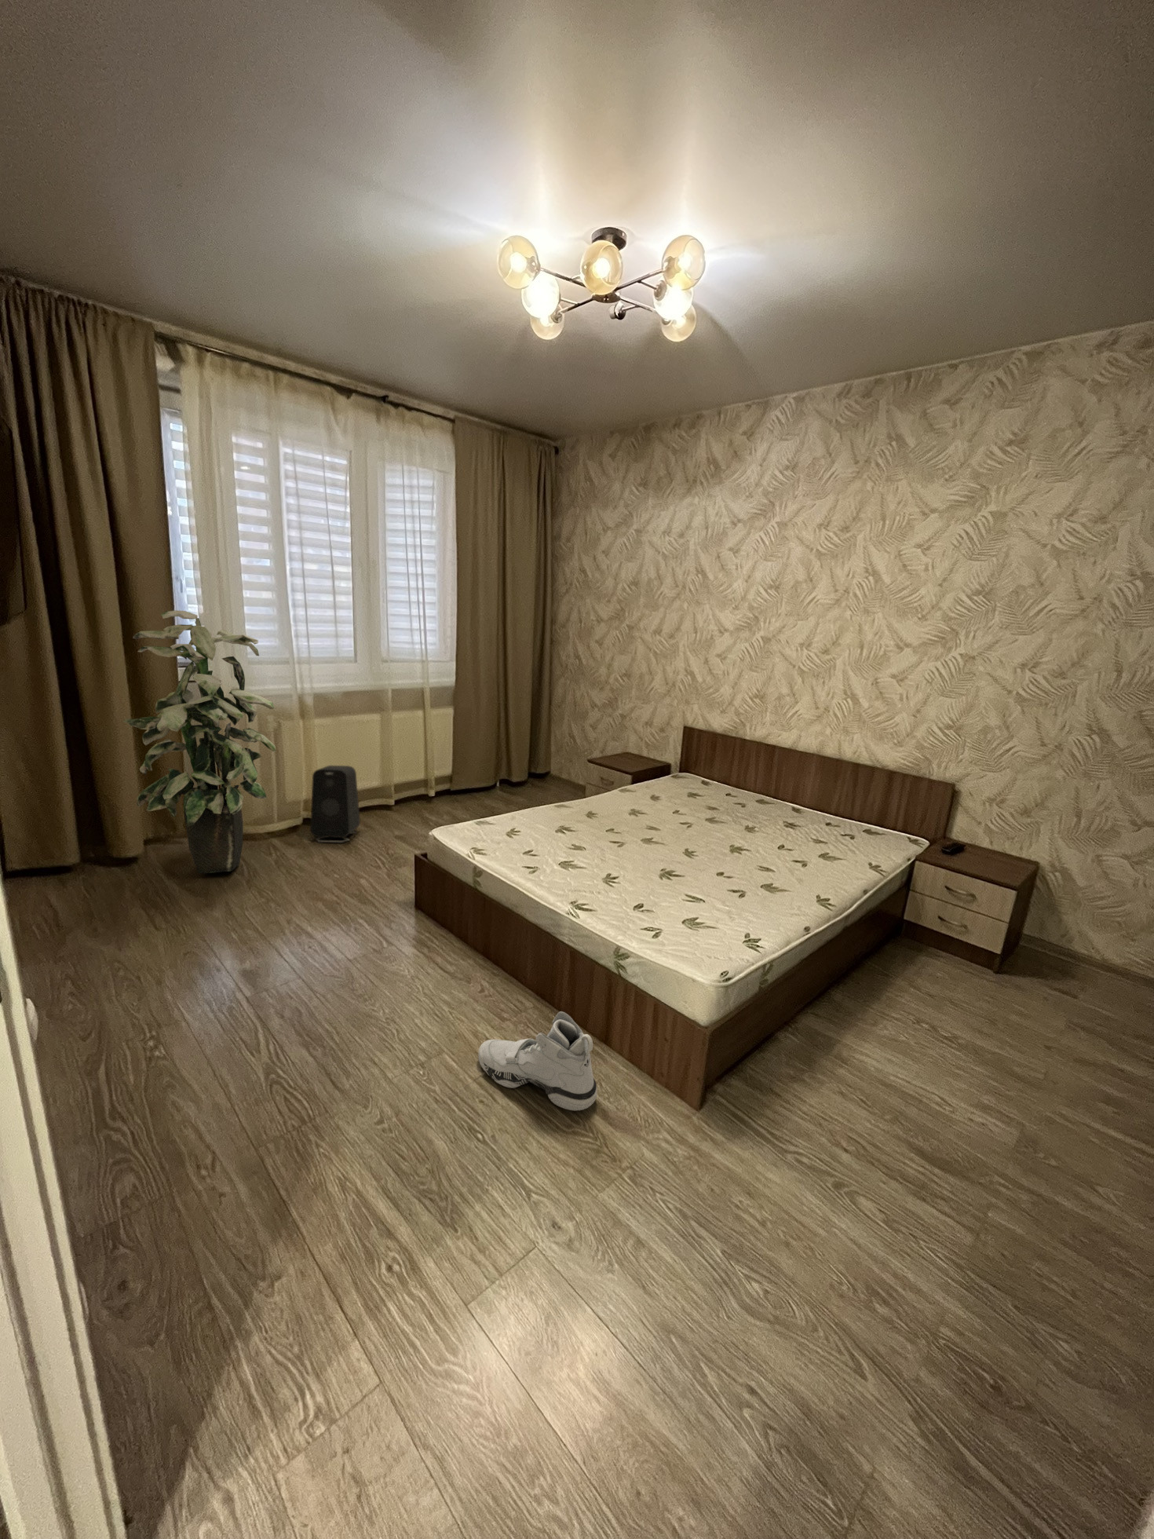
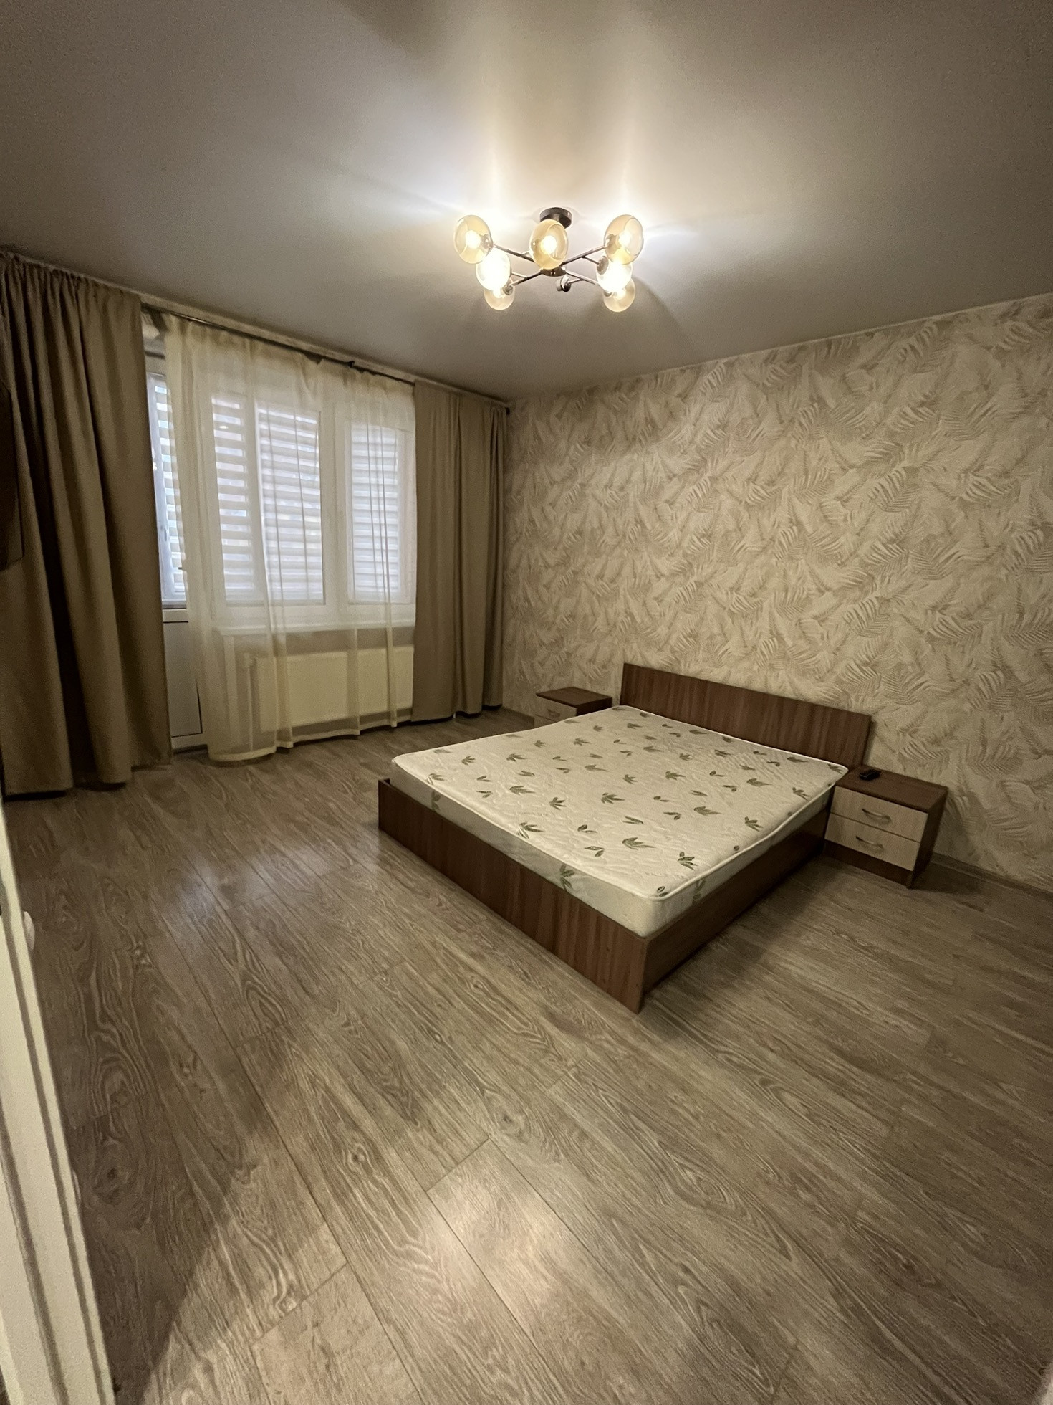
- sneaker (536, 1049)
- speaker (335, 802)
- indoor plant (201, 744)
